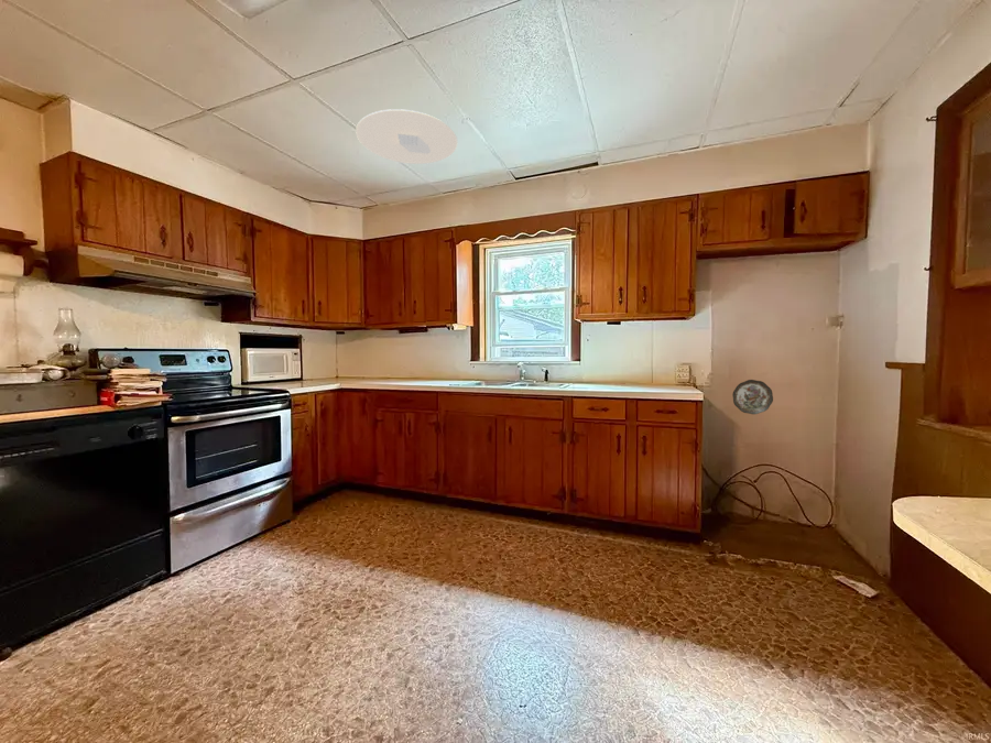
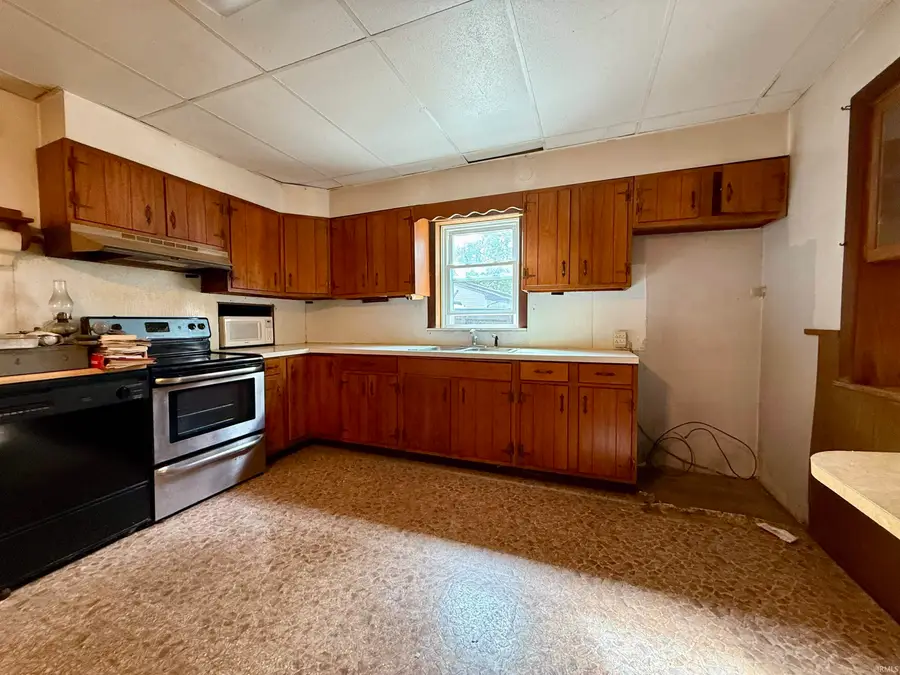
- decorative plate (752, 396)
- ceiling light (407, 134)
